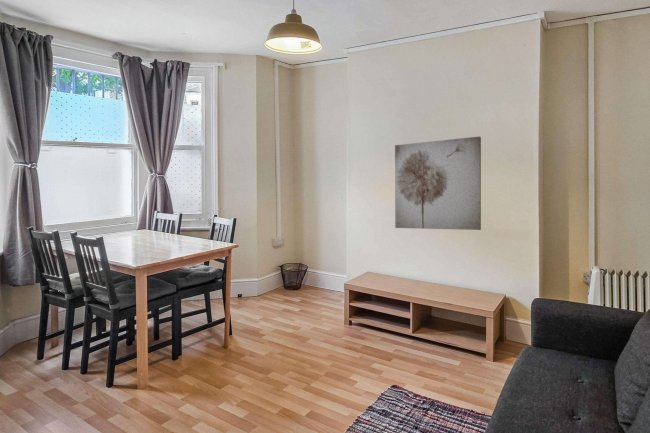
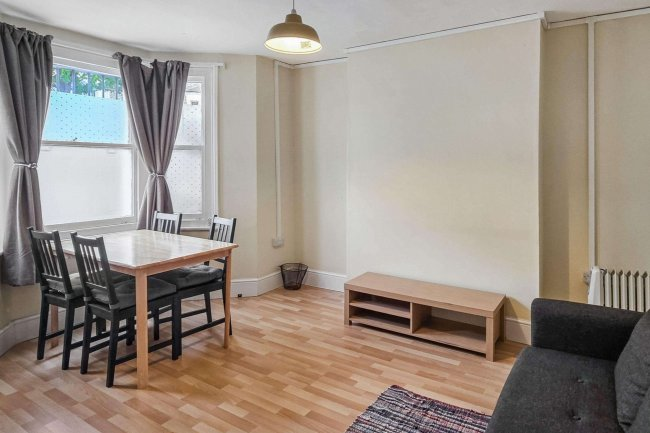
- wall art (435, 185)
